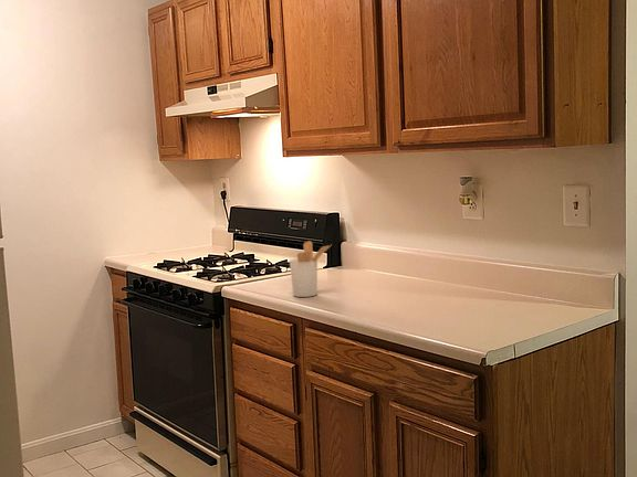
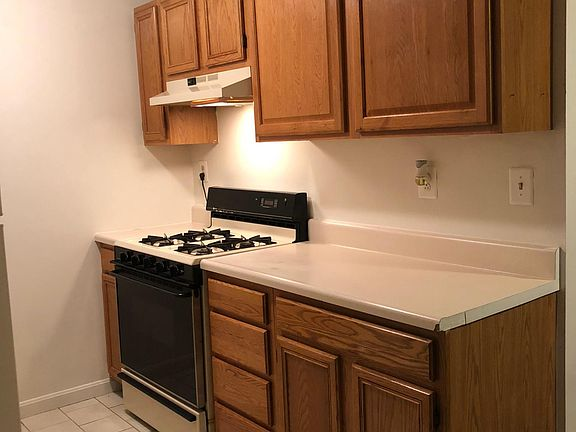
- utensil holder (311, 268)
